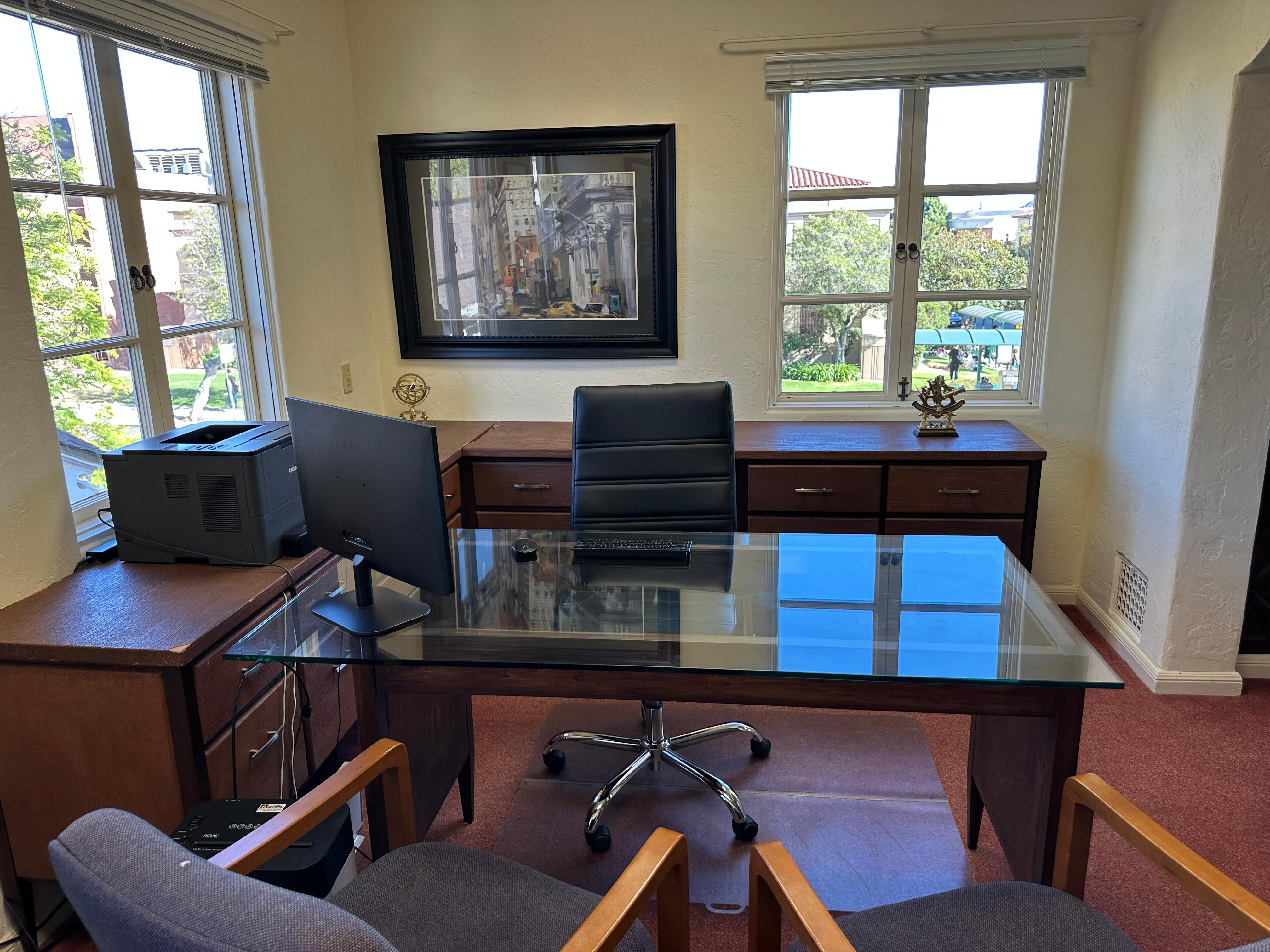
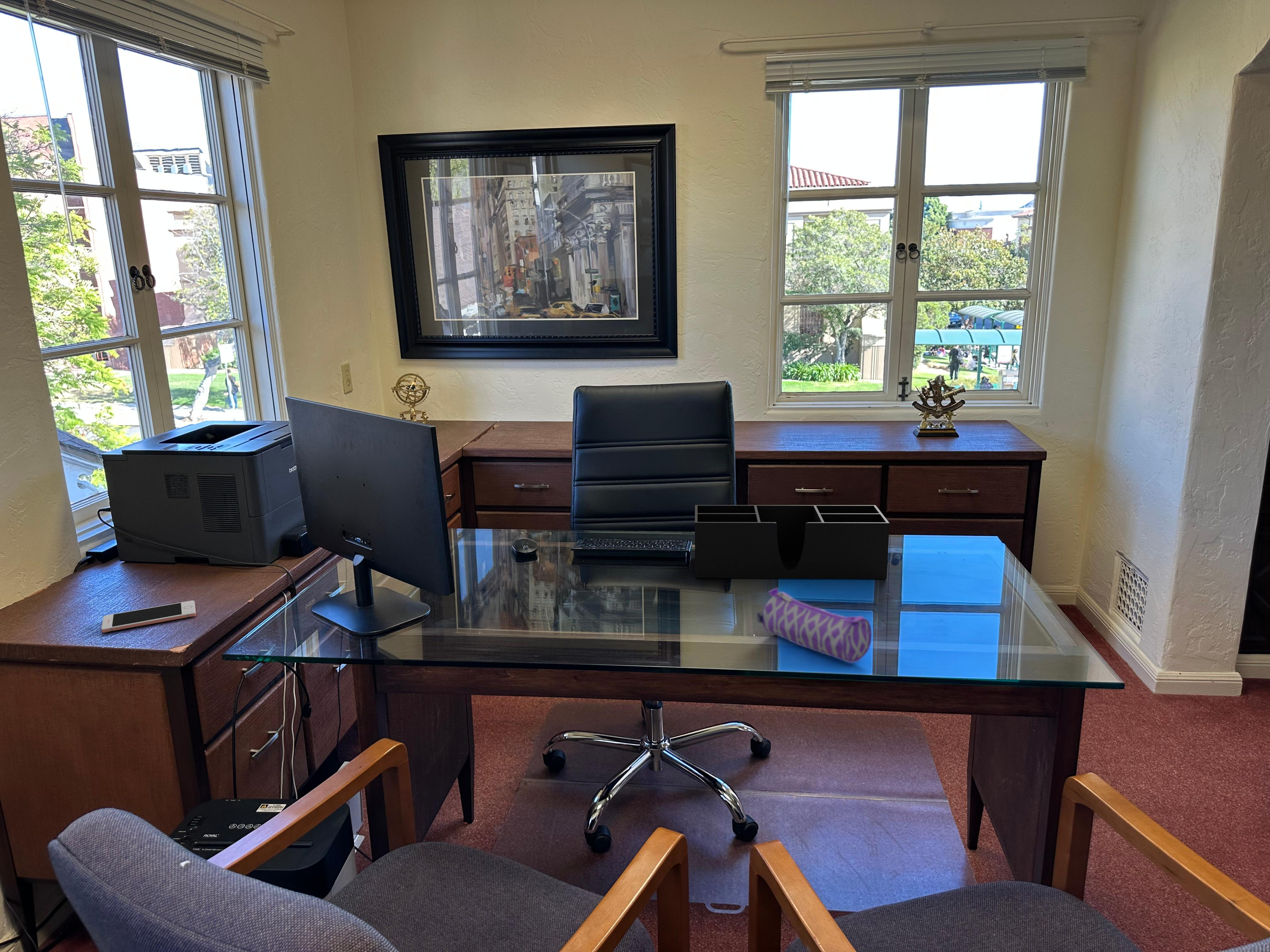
+ desk organizer (787, 541)
+ pencil case (815, 624)
+ cell phone (150, 616)
